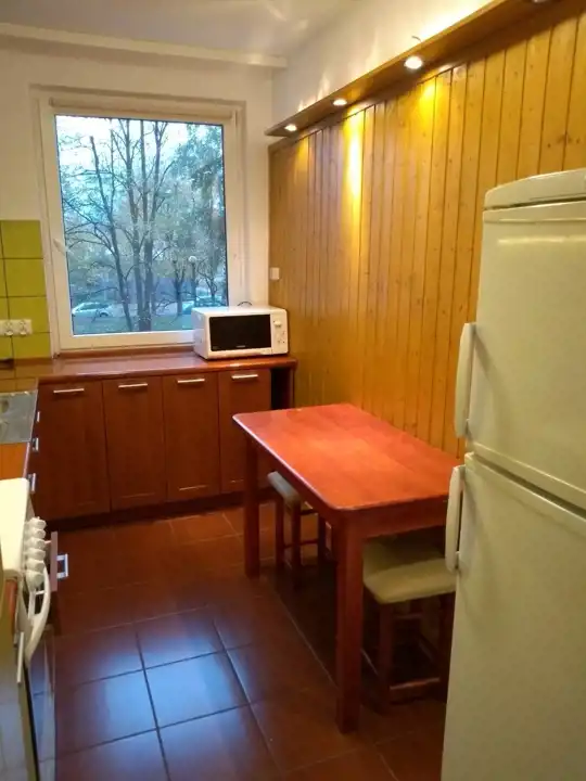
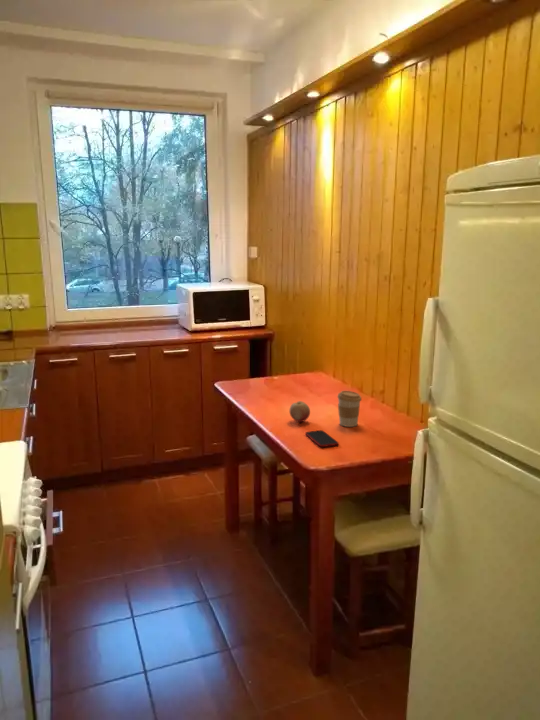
+ fruit (299, 411)
+ coffee cup (349, 408)
+ smartphone (321, 438)
